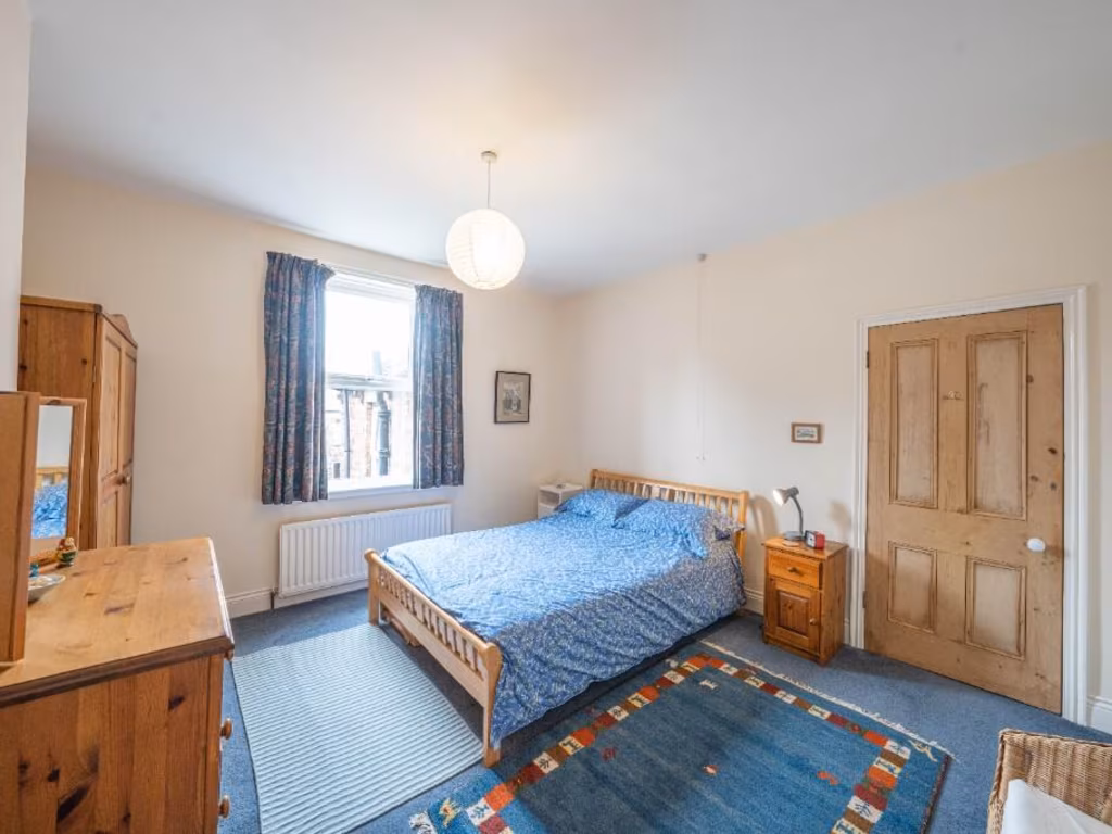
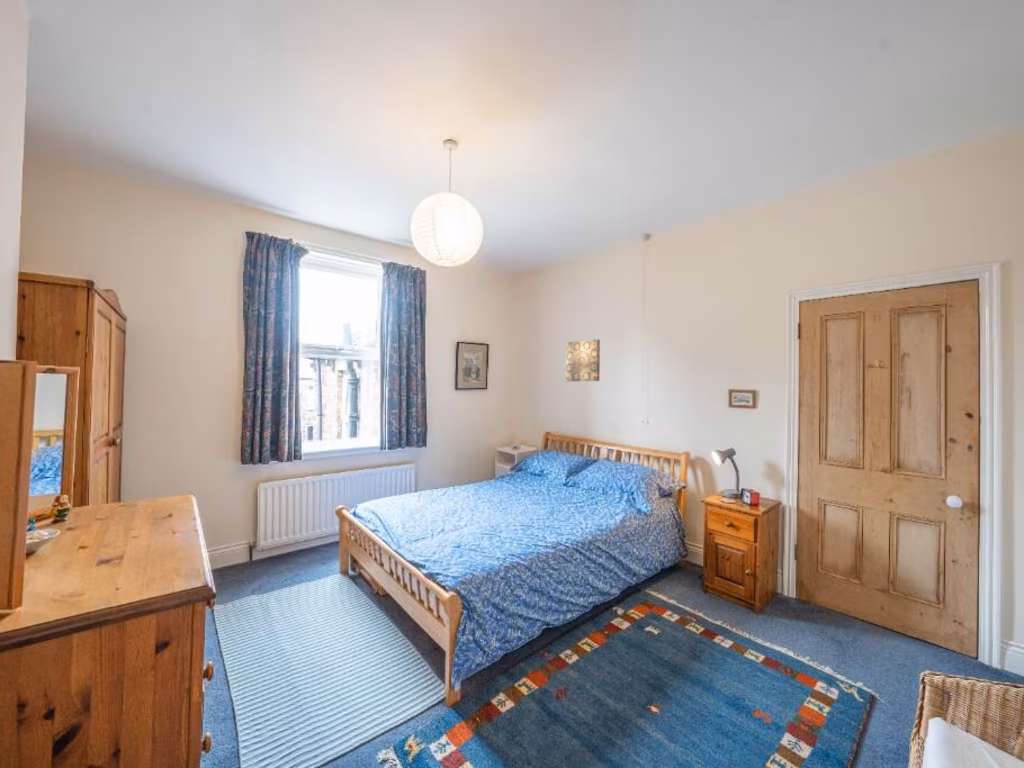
+ wall art (582, 361)
